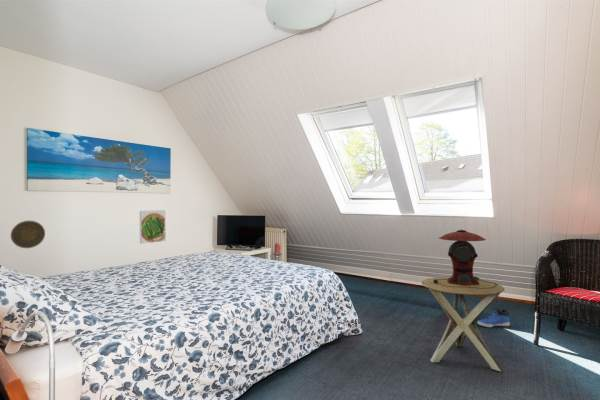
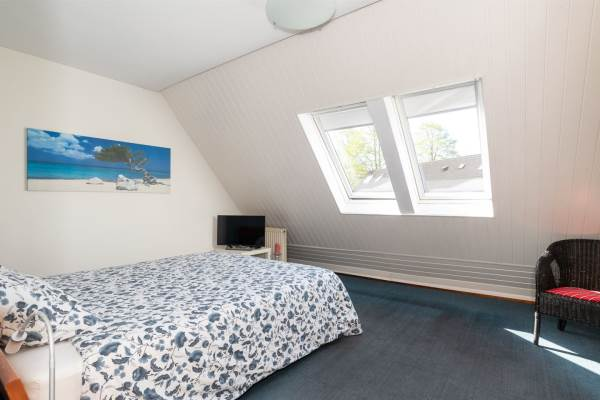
- sneaker (493, 316)
- table lamp (463, 255)
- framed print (153, 226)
- decorative plate (28, 234)
- side table (461, 320)
